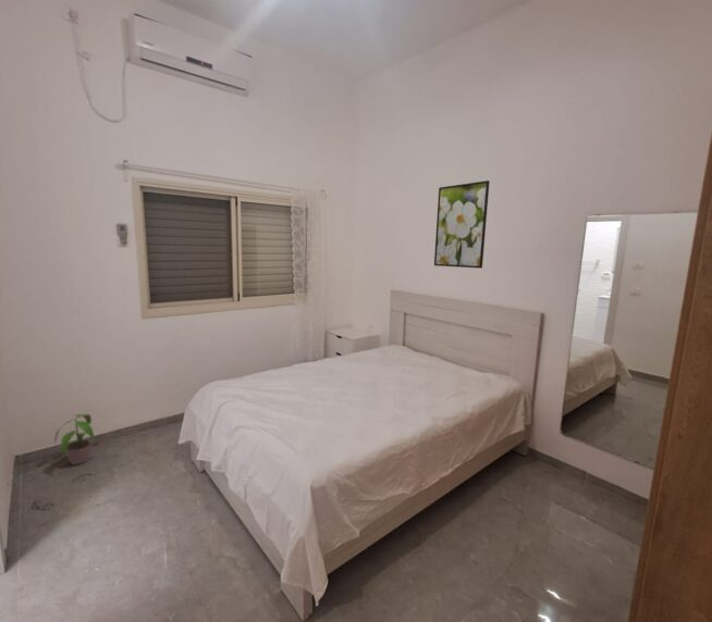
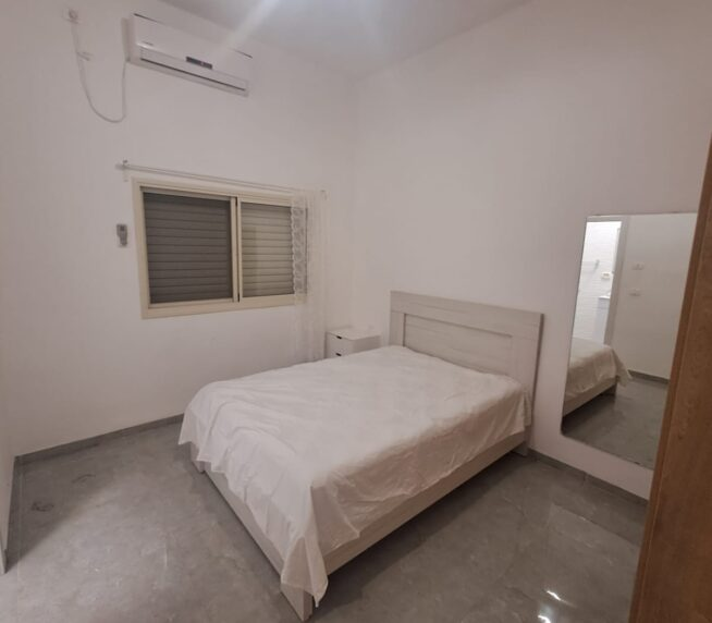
- potted plant (77, 439)
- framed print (459, 226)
